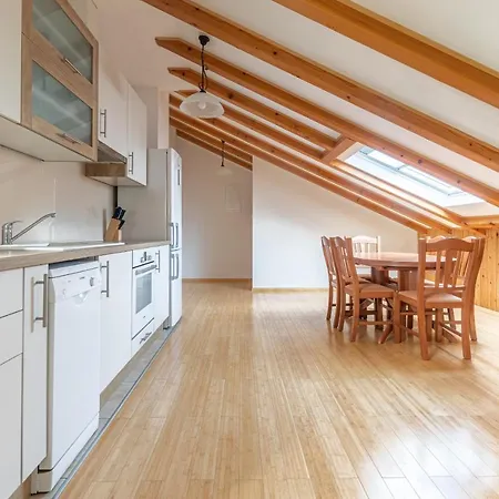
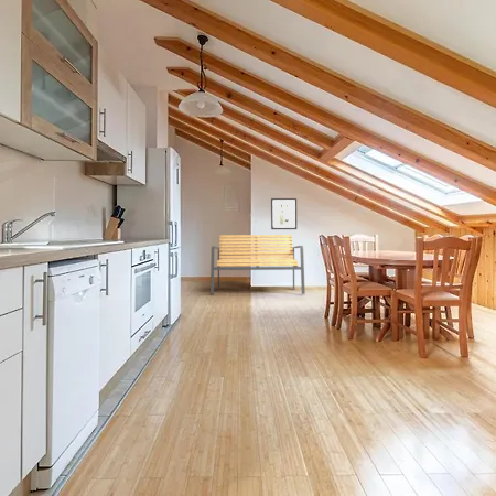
+ bench (256, 262)
+ wall art (283, 214)
